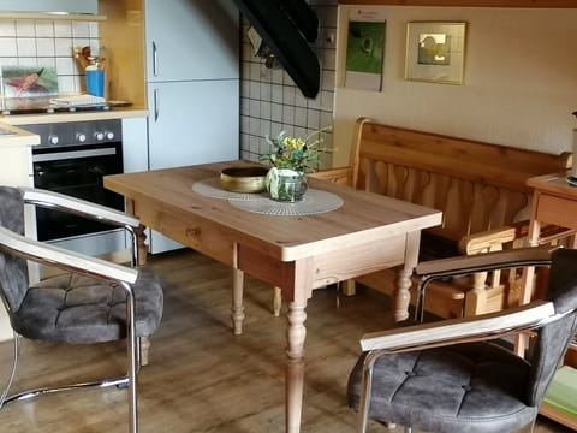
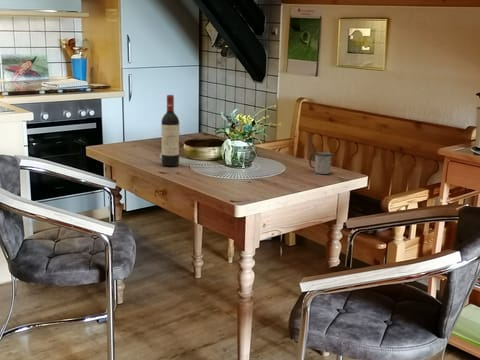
+ mug (320, 162)
+ wine bottle (170, 130)
